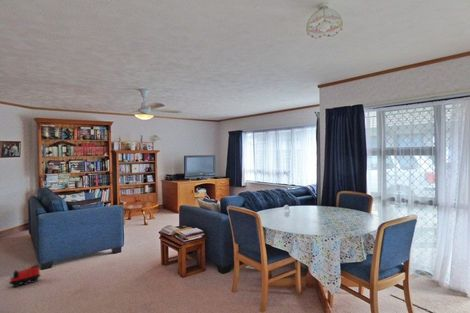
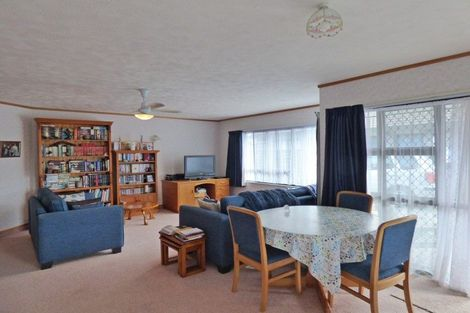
- toy train (25, 275)
